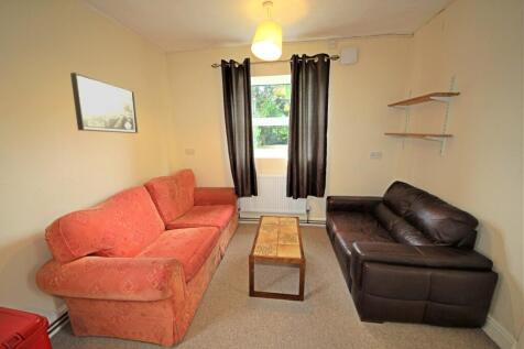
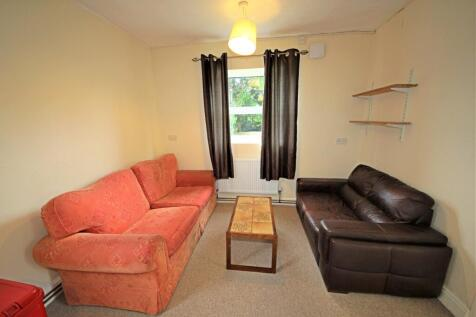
- wall art (109, 108)
